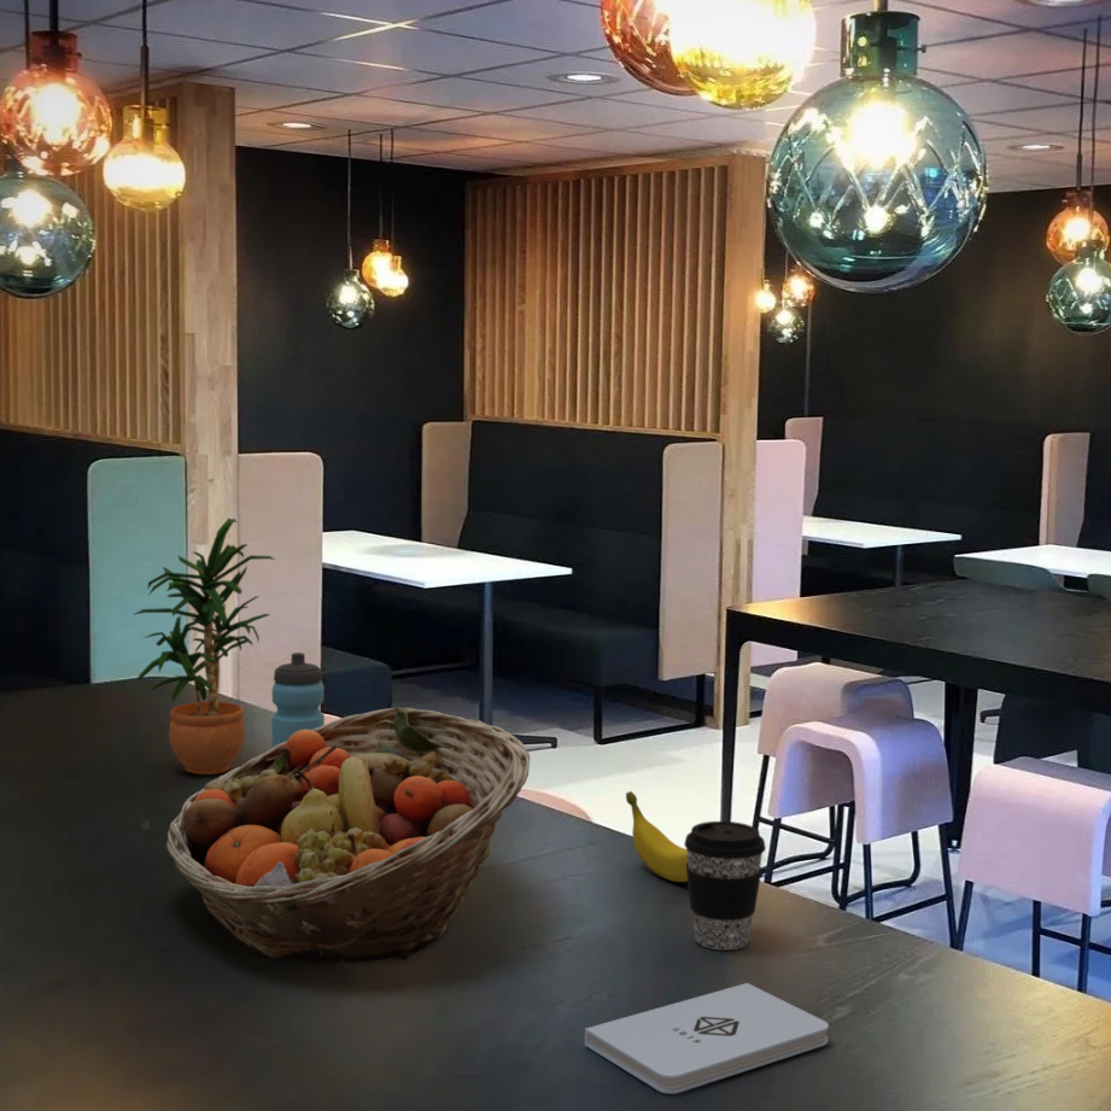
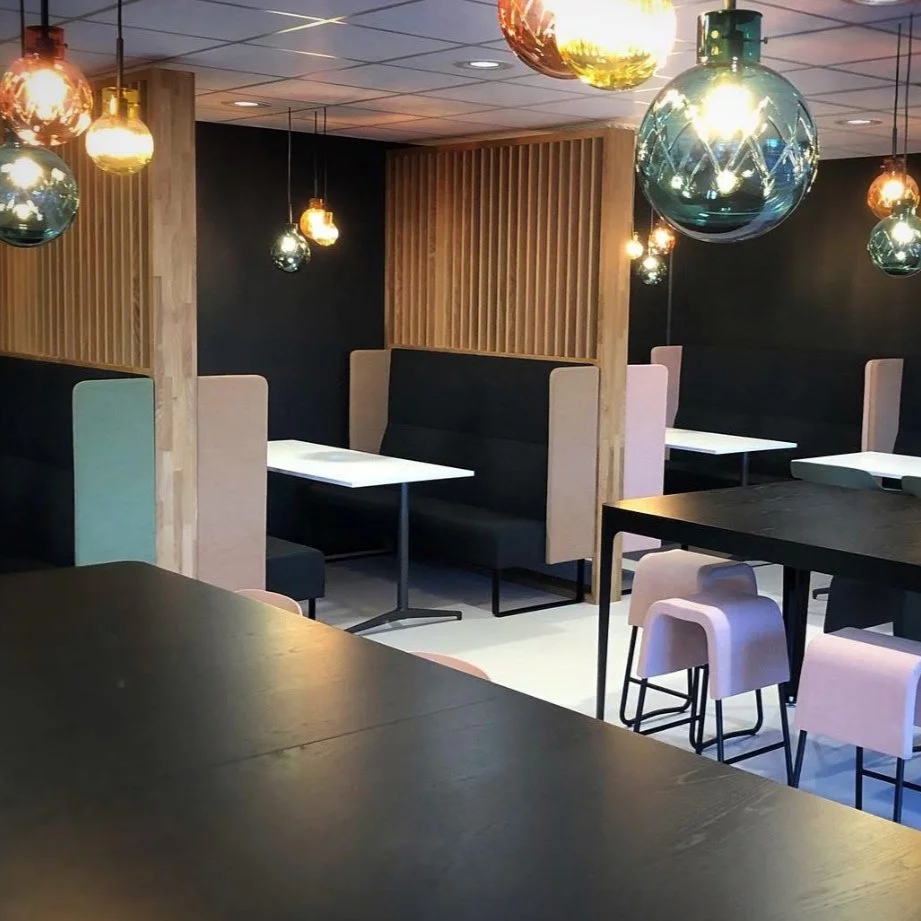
- water bottle (296, 731)
- notepad (709, 1035)
- coffee cup (723, 885)
- banana (676, 844)
- fruit basket (347, 825)
- potted plant (204, 648)
